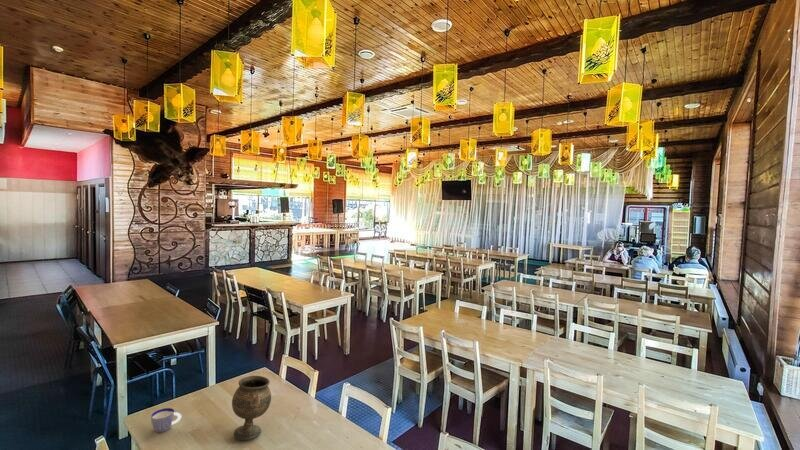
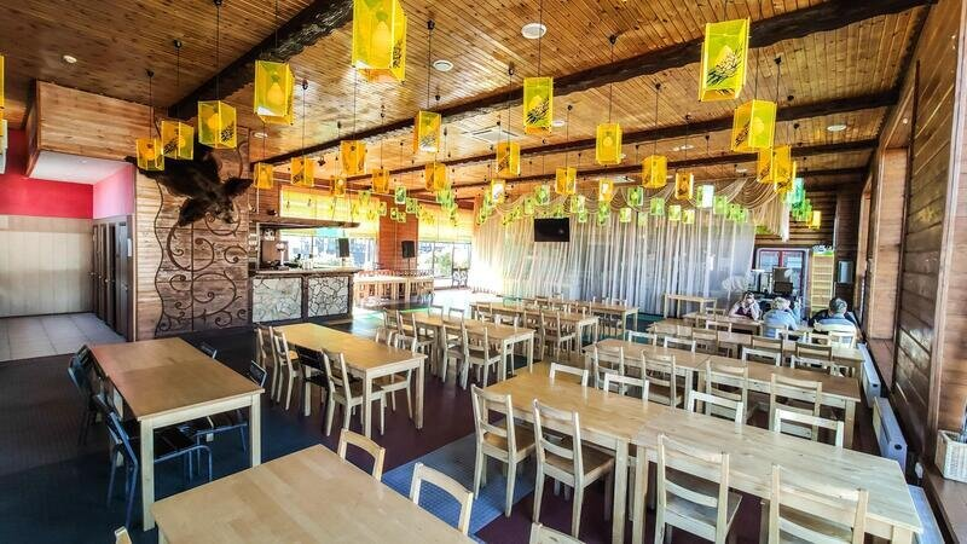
- cup (166, 419)
- goblet (251, 407)
